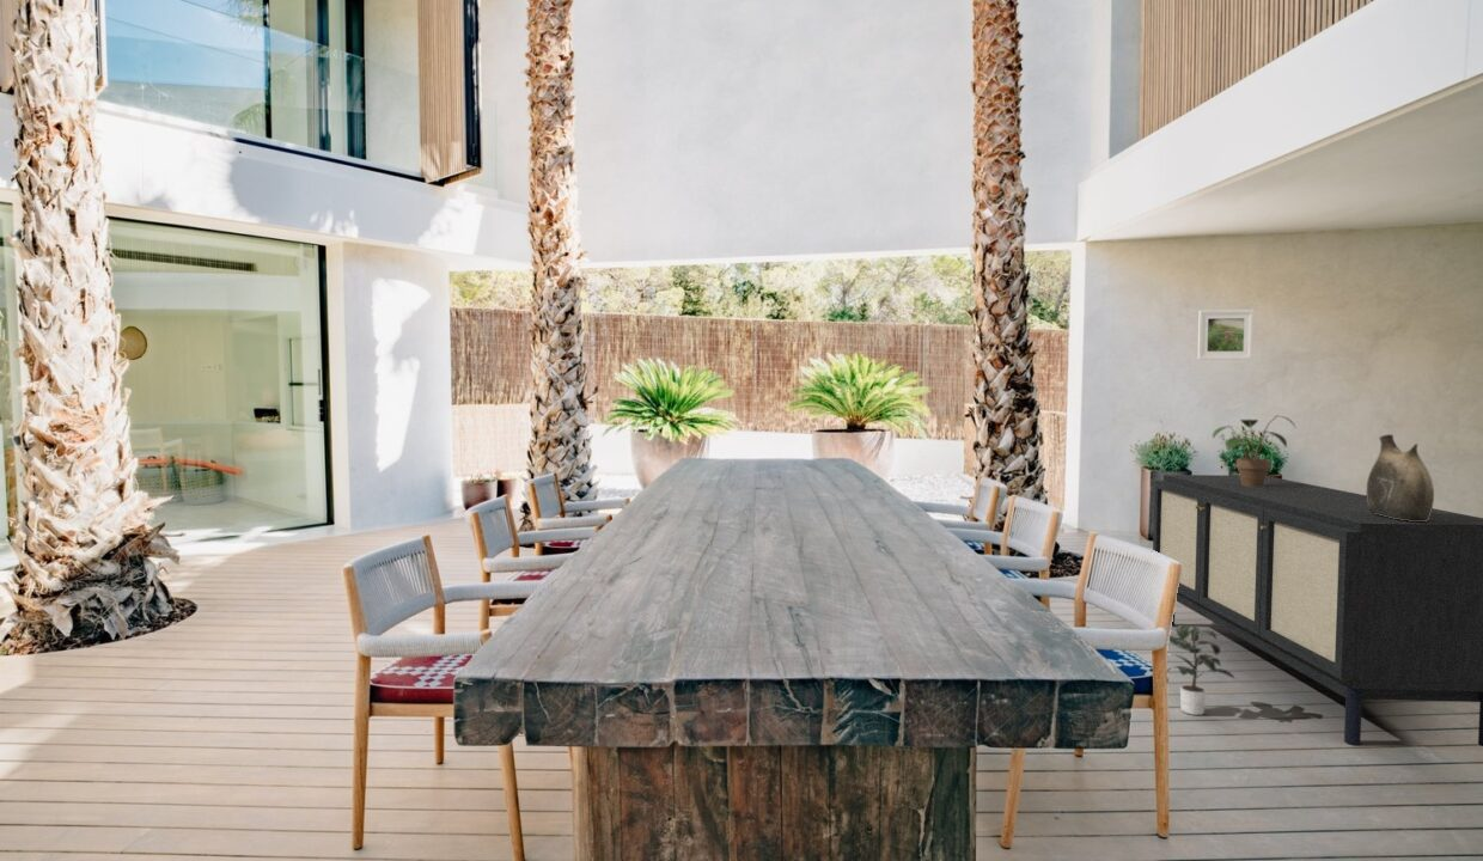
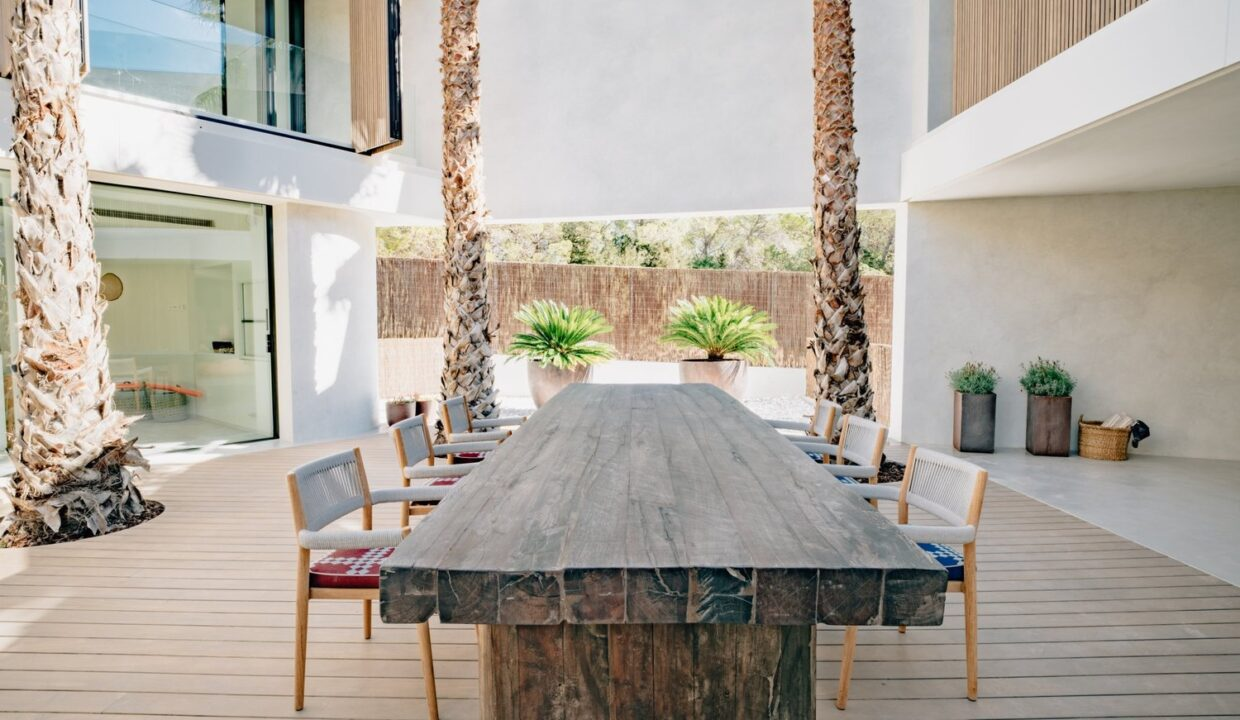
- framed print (1225, 335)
- ceramic jug (1399, 476)
- potted plant (1252, 448)
- sideboard (1292, 584)
- potted plant (1200, 664)
